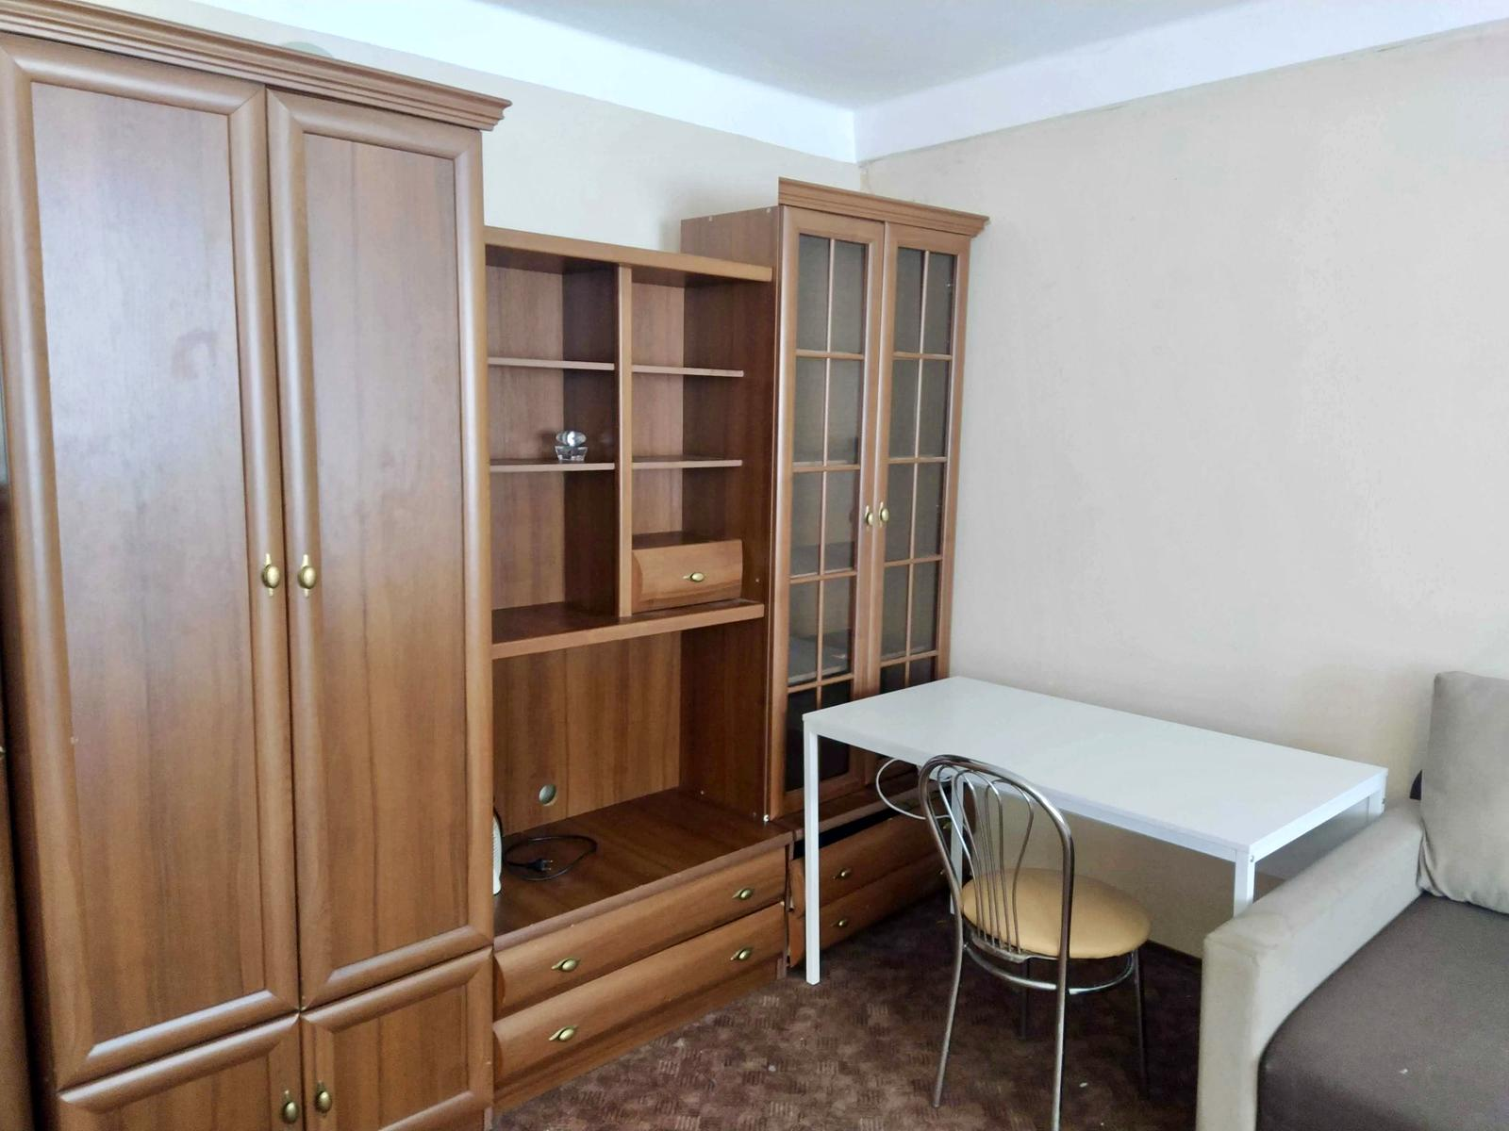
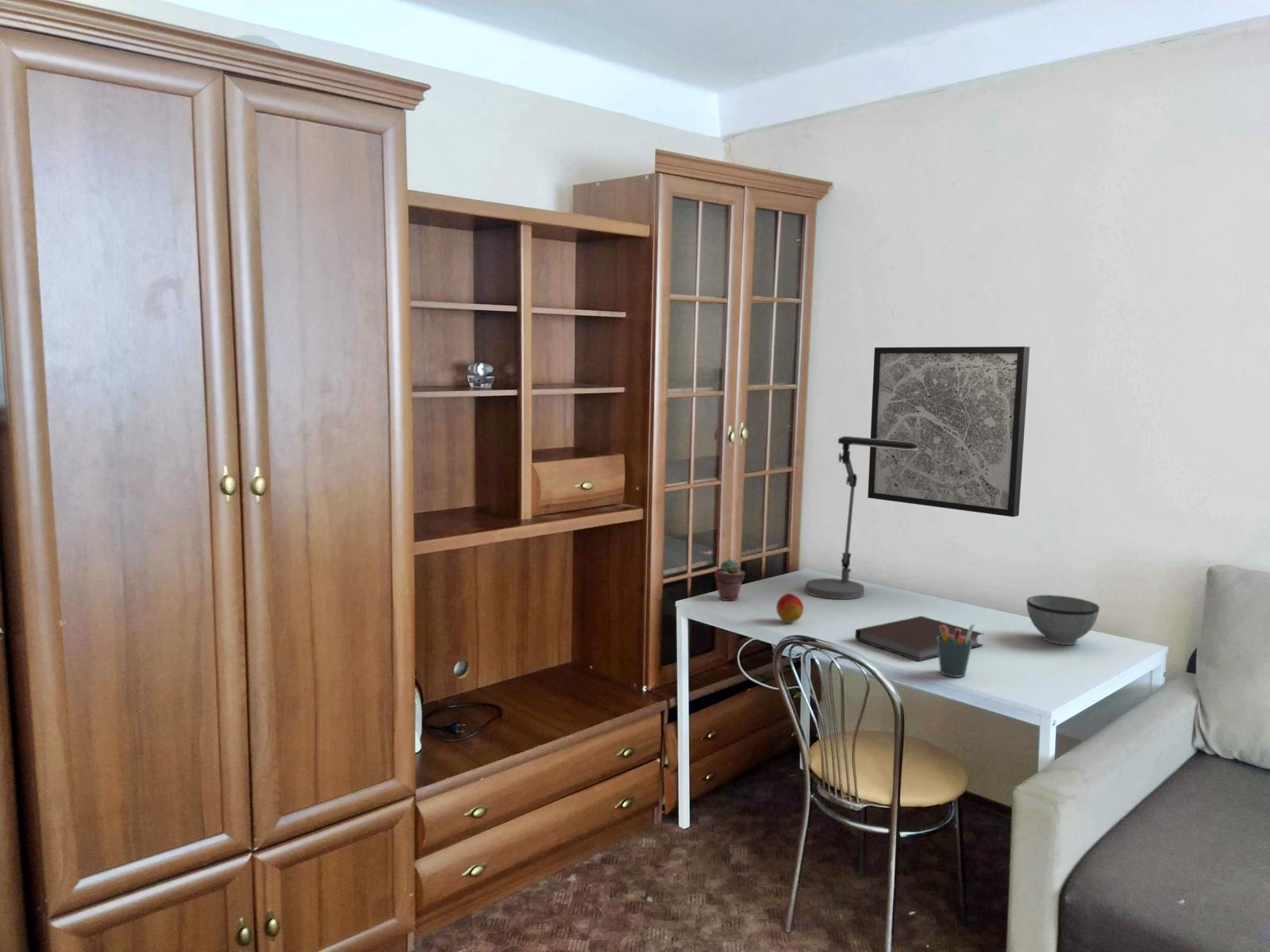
+ potted succulent (729, 578)
+ desk lamp (852, 513)
+ pen holder (953, 647)
+ bowl (1061, 621)
+ notebook (918, 636)
+ peach (790, 607)
+ wall art (943, 427)
